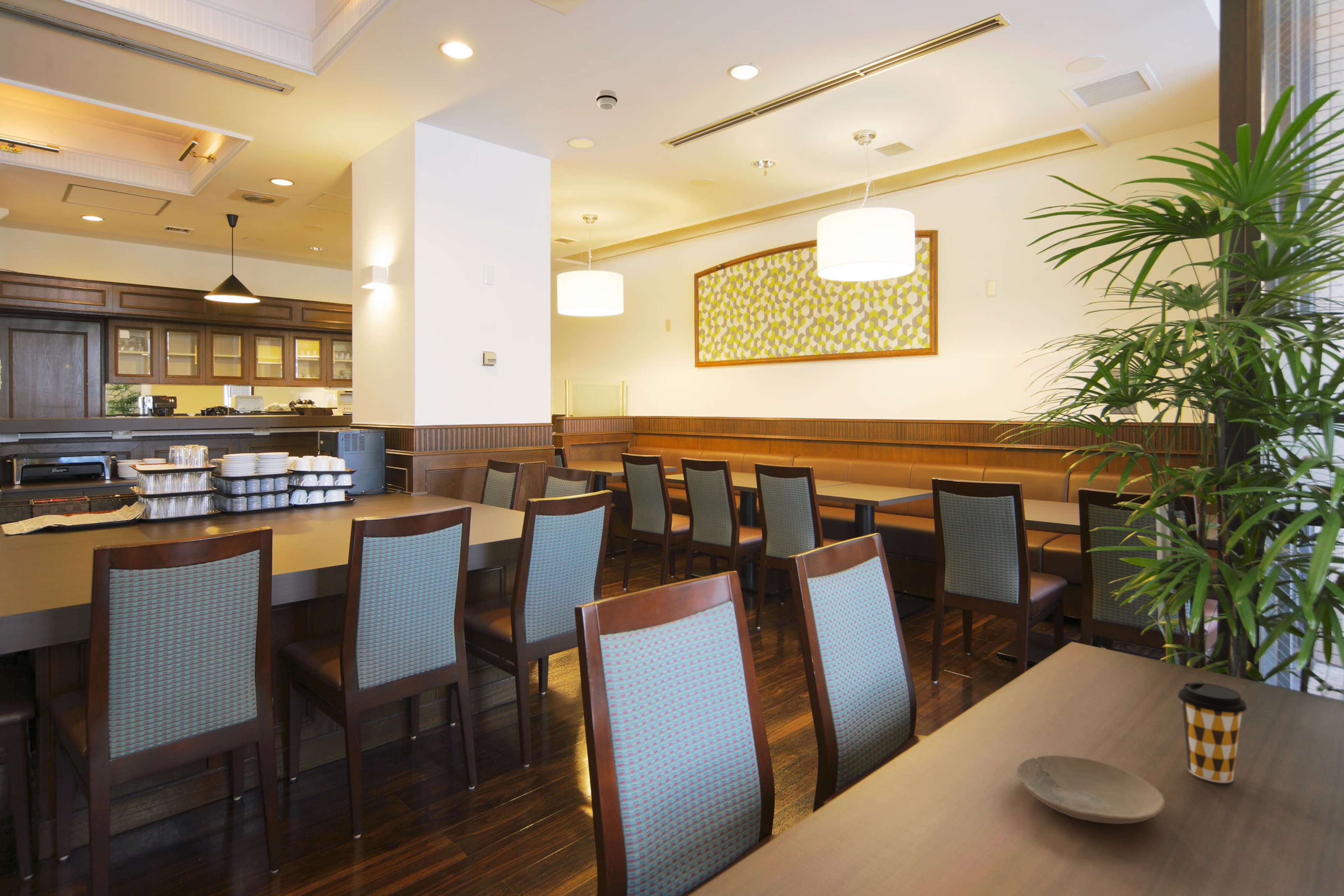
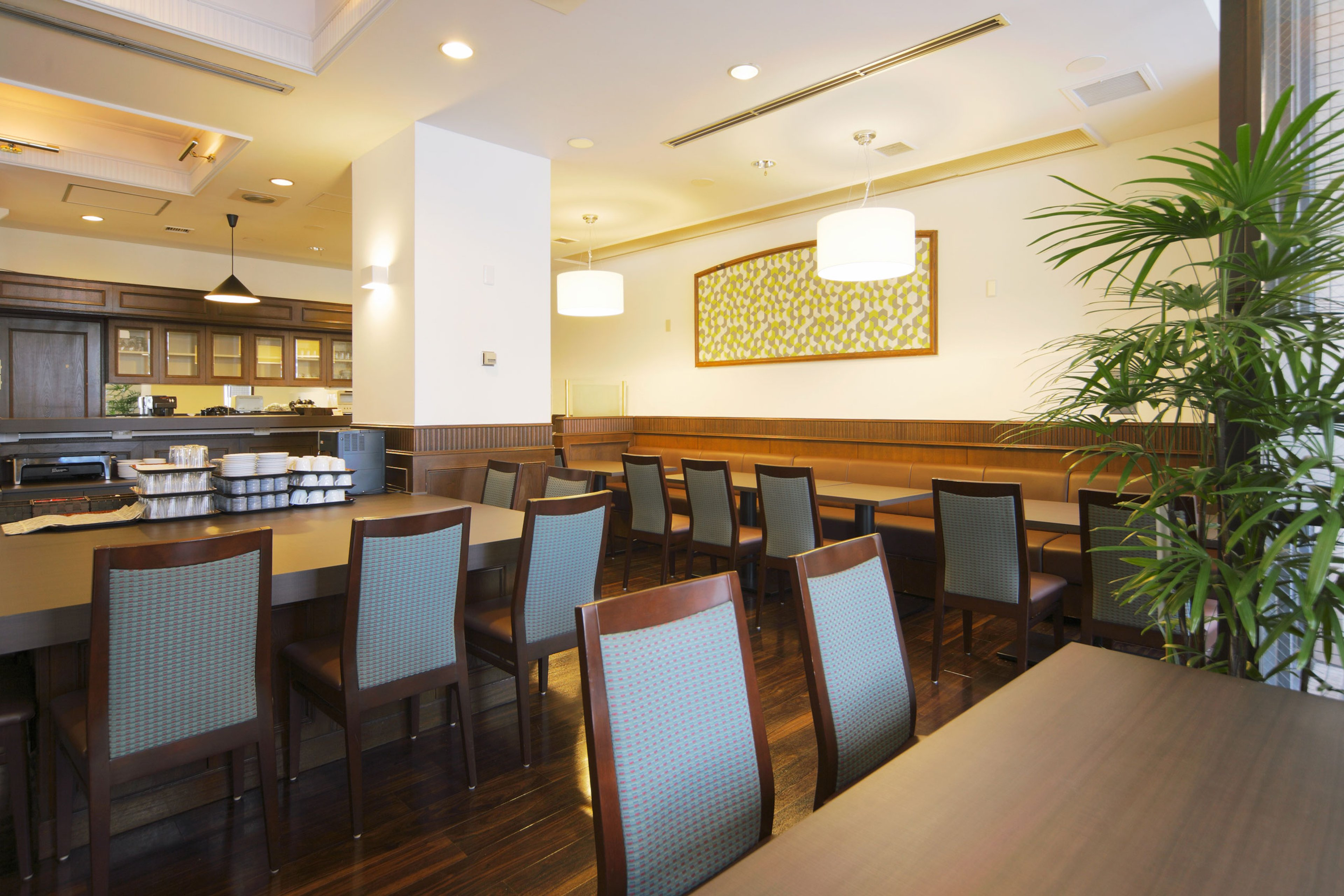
- plate (1087, 793)
- coffee cup (1211, 732)
- smoke detector (607, 100)
